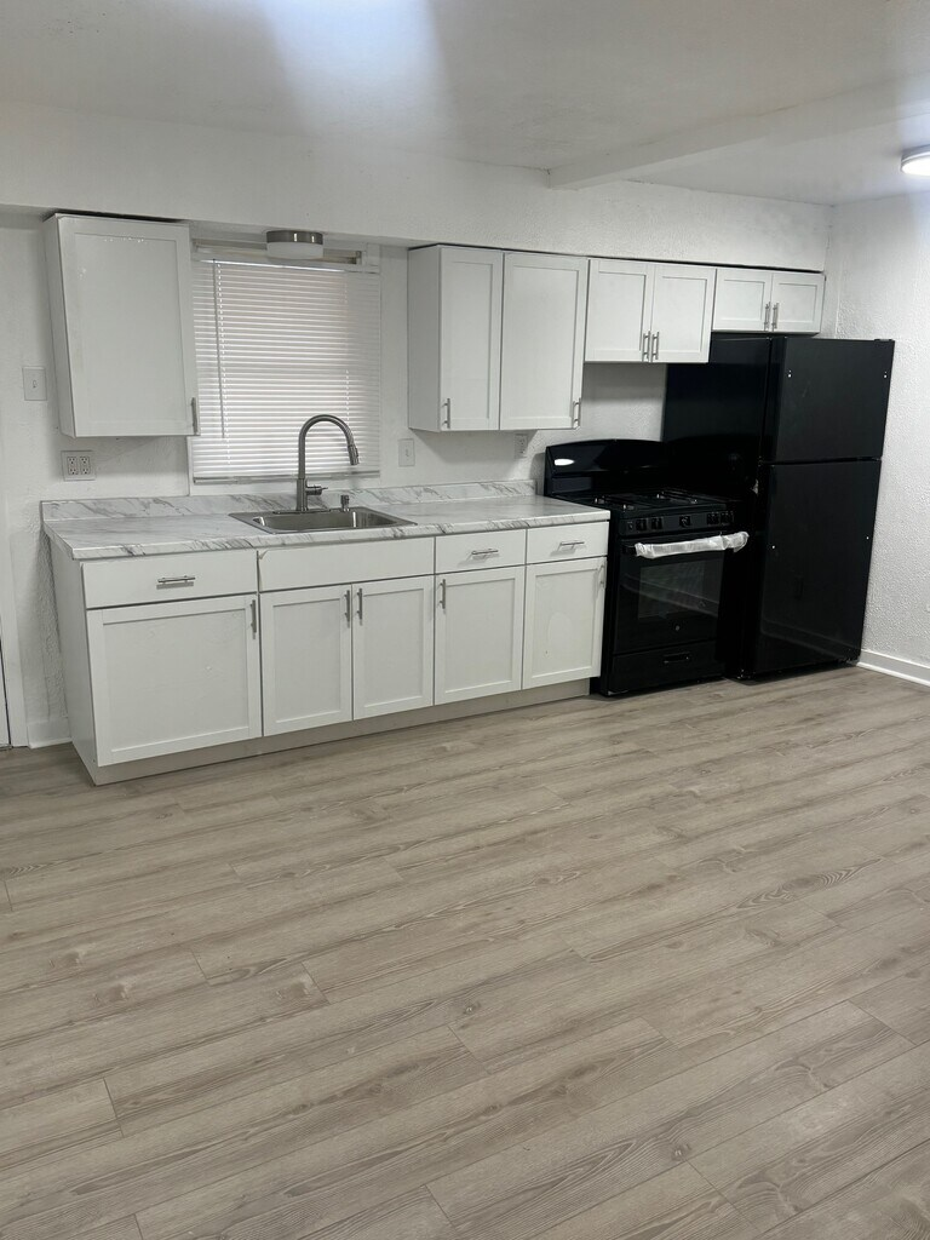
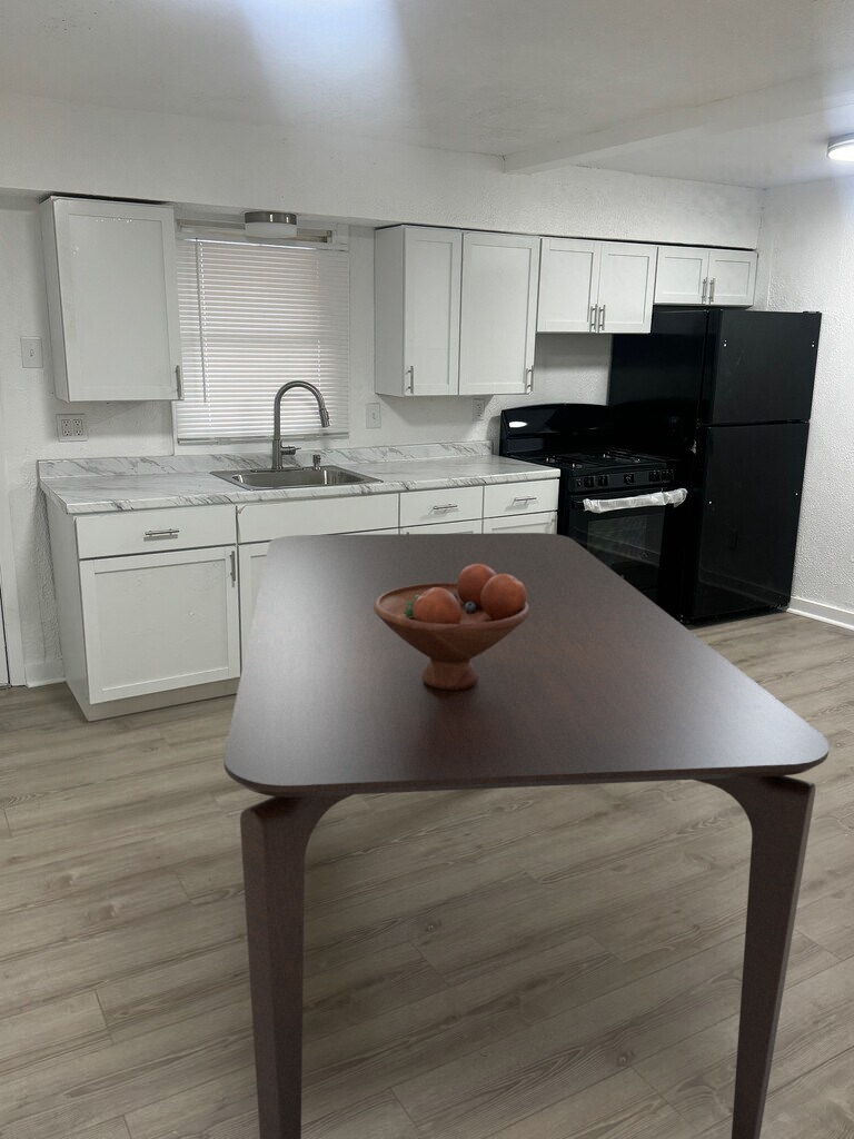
+ dining table (456, 764)
+ fruit bowl (450, 626)
